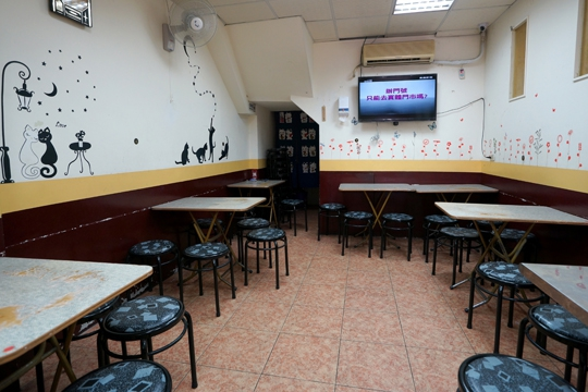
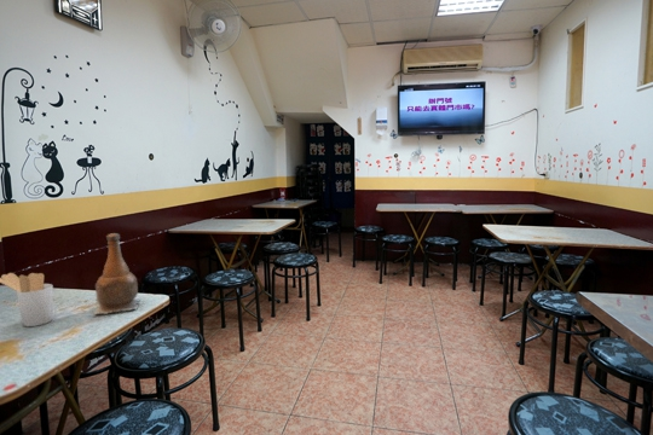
+ bottle (115, 271)
+ utensil holder (27, 297)
